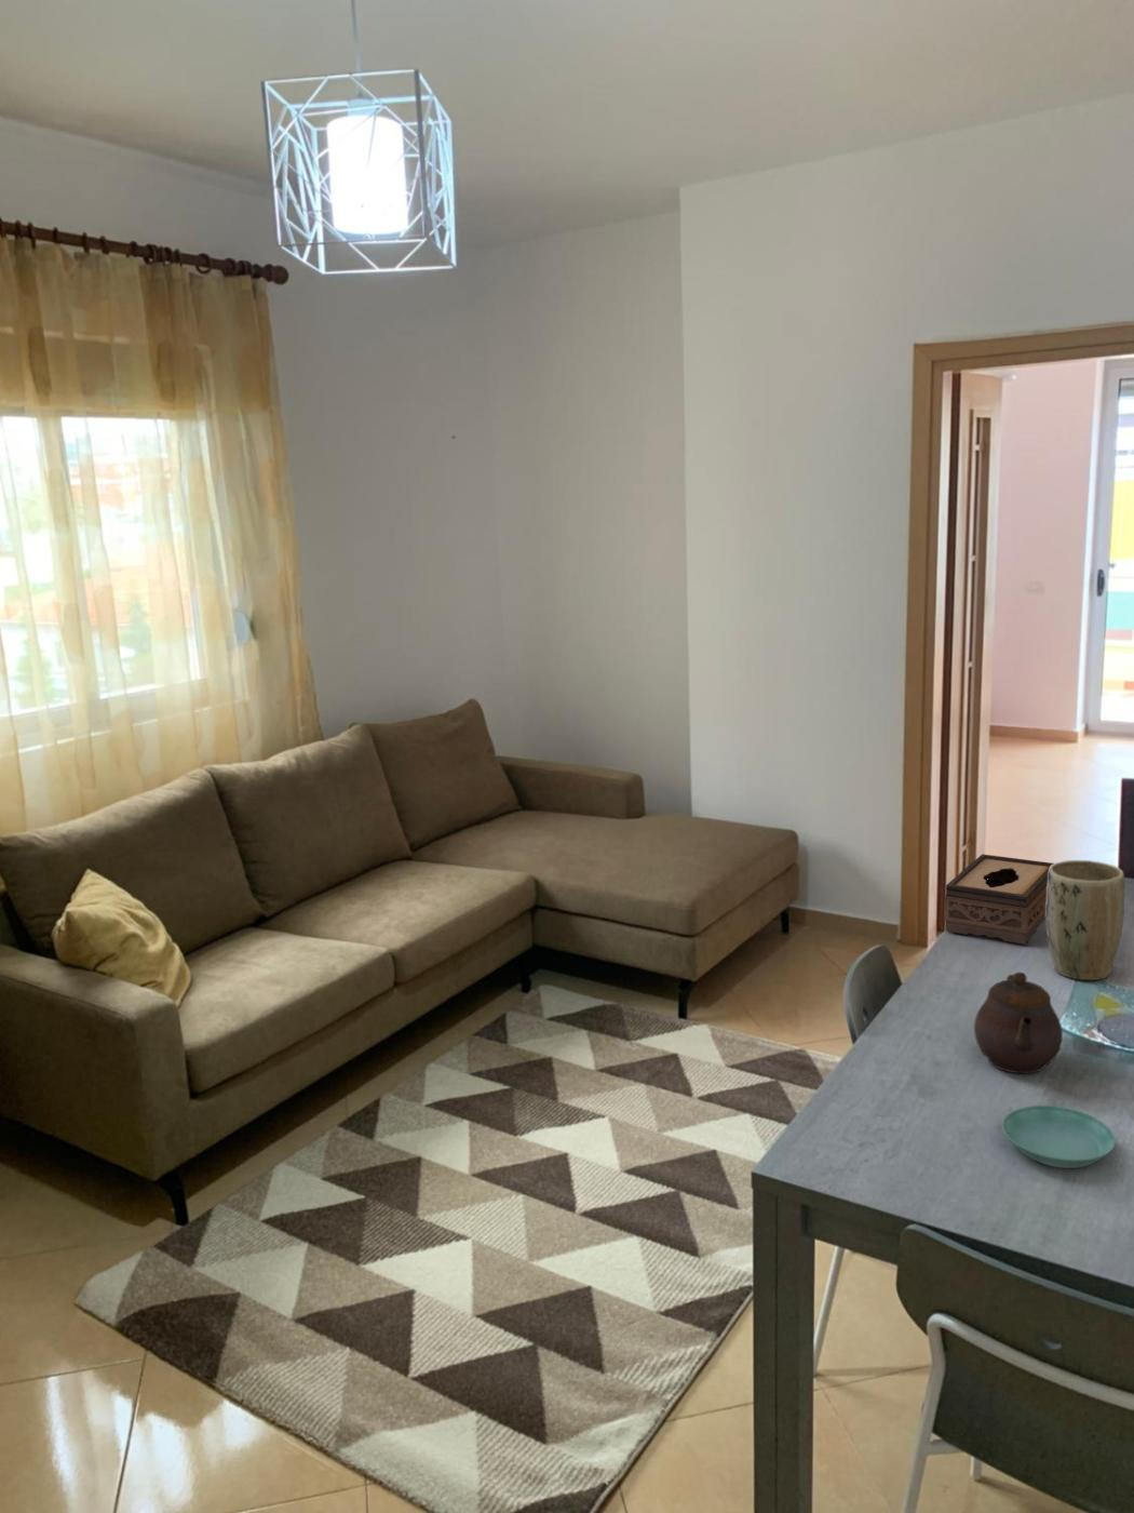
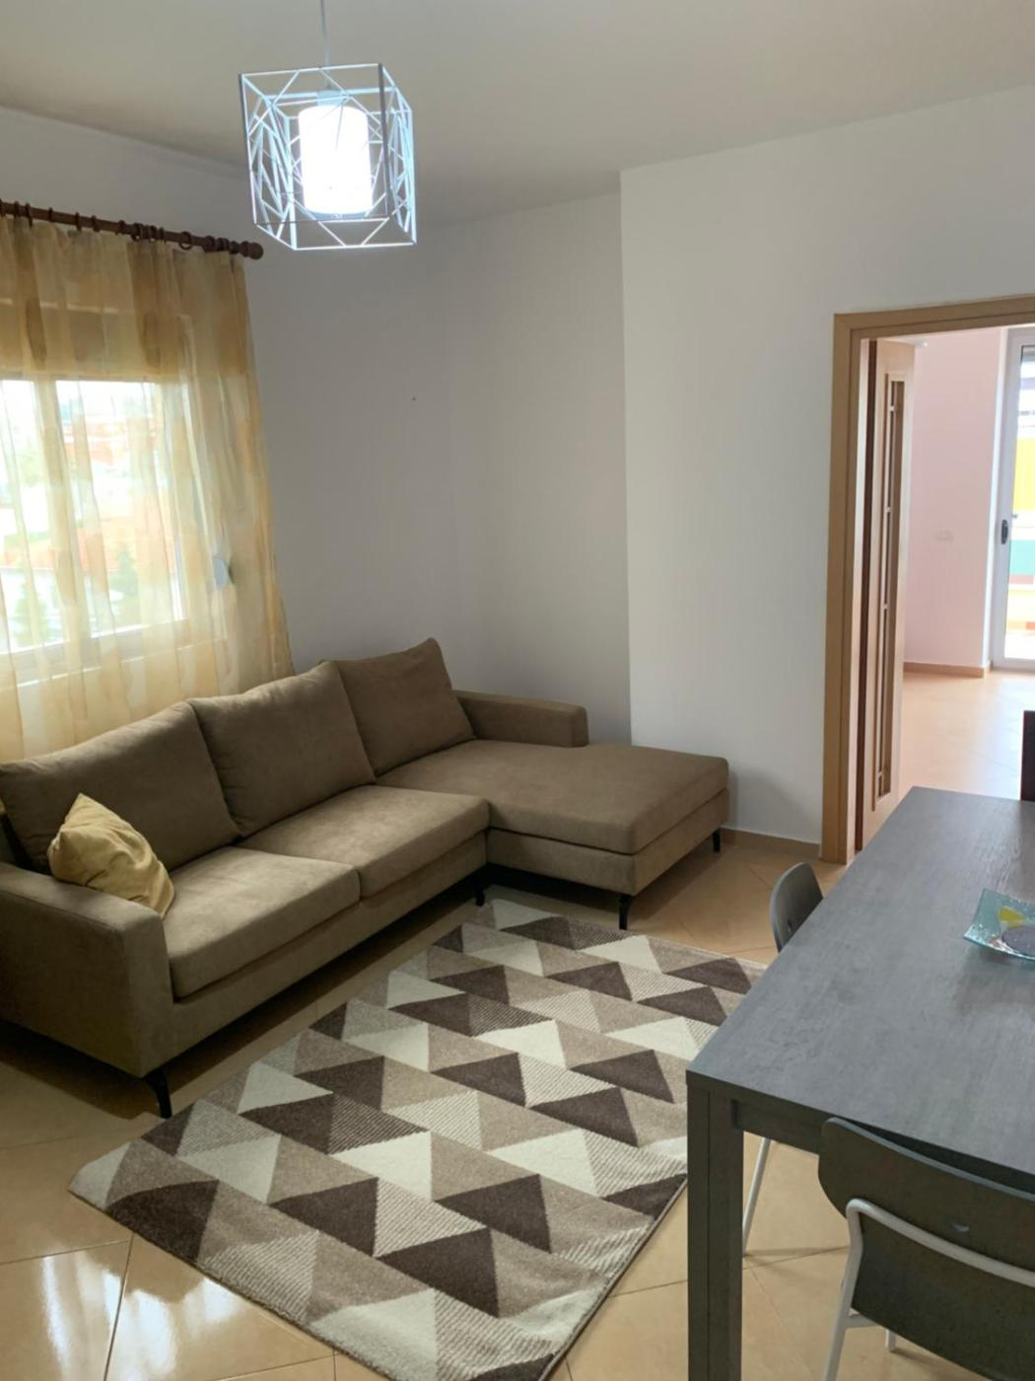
- tissue box (1002, 896)
- teapot (1017, 1015)
- plant pot (1083, 921)
- saucer (1058, 1139)
